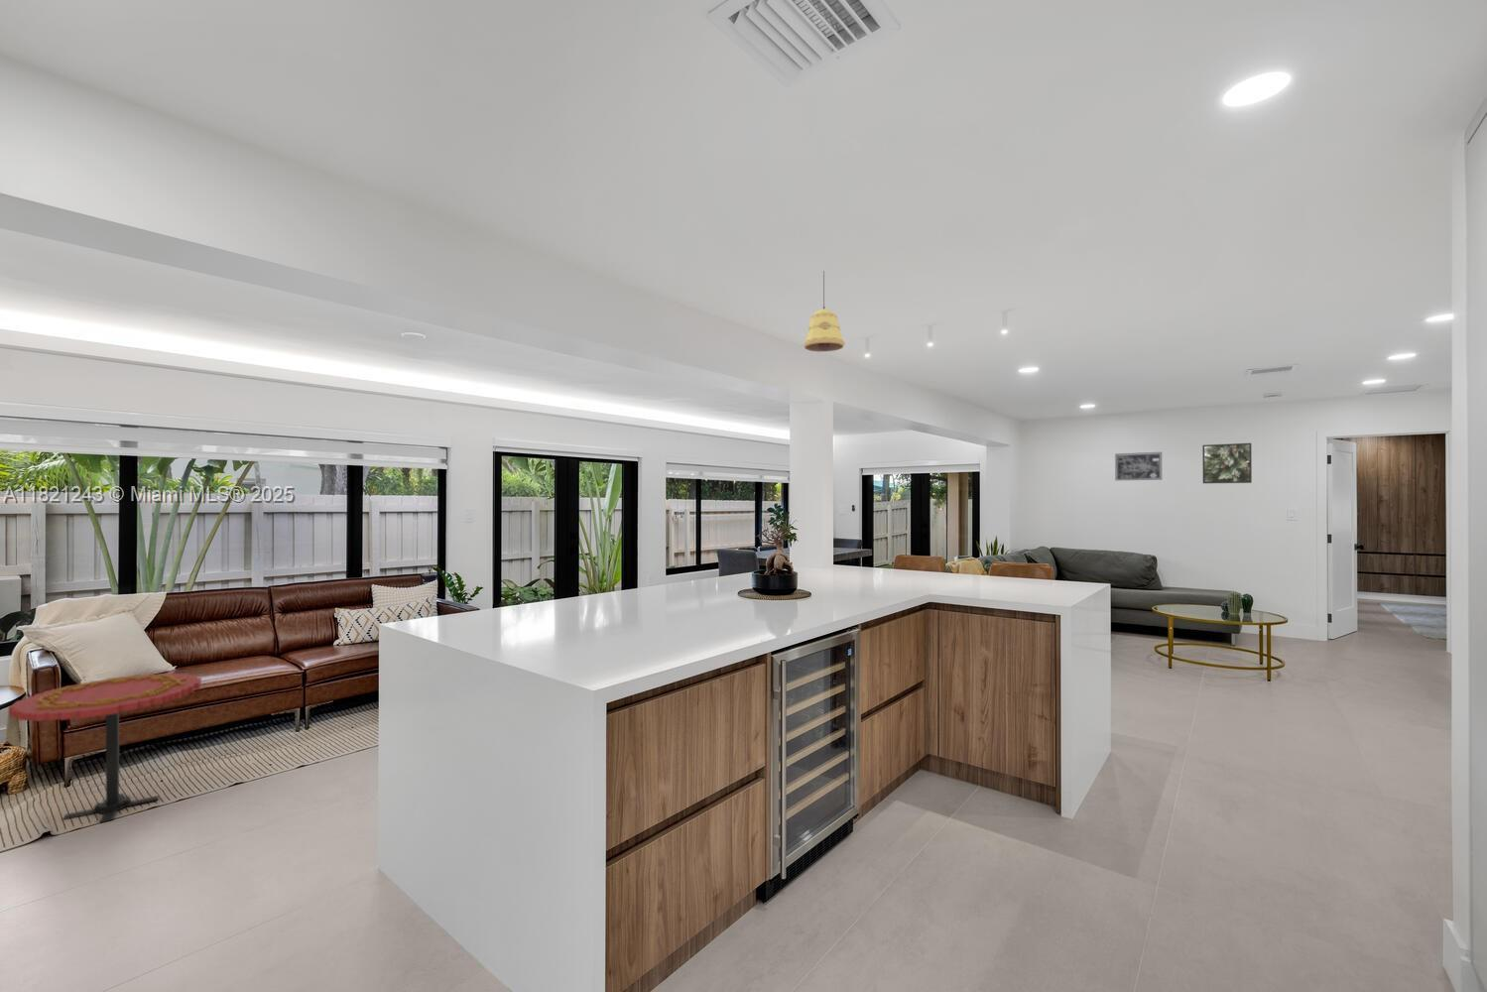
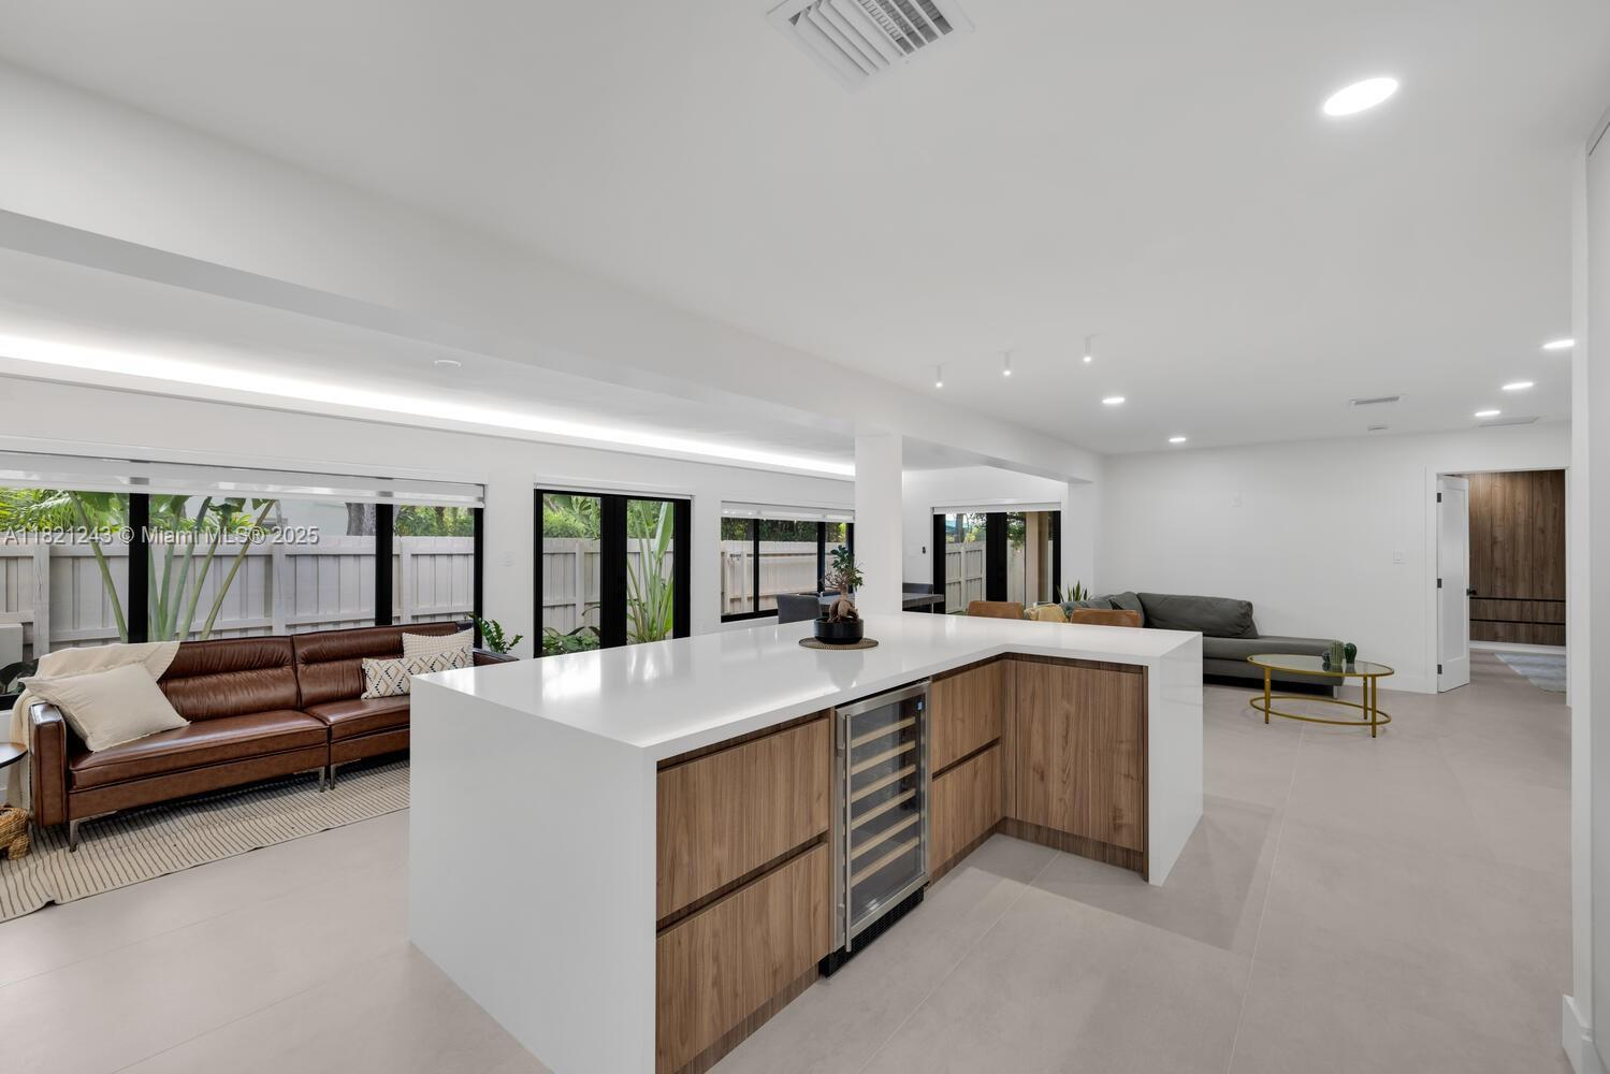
- side table (112, 748)
- pendant light (824, 310)
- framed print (1226, 463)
- wall art (1138, 466)
